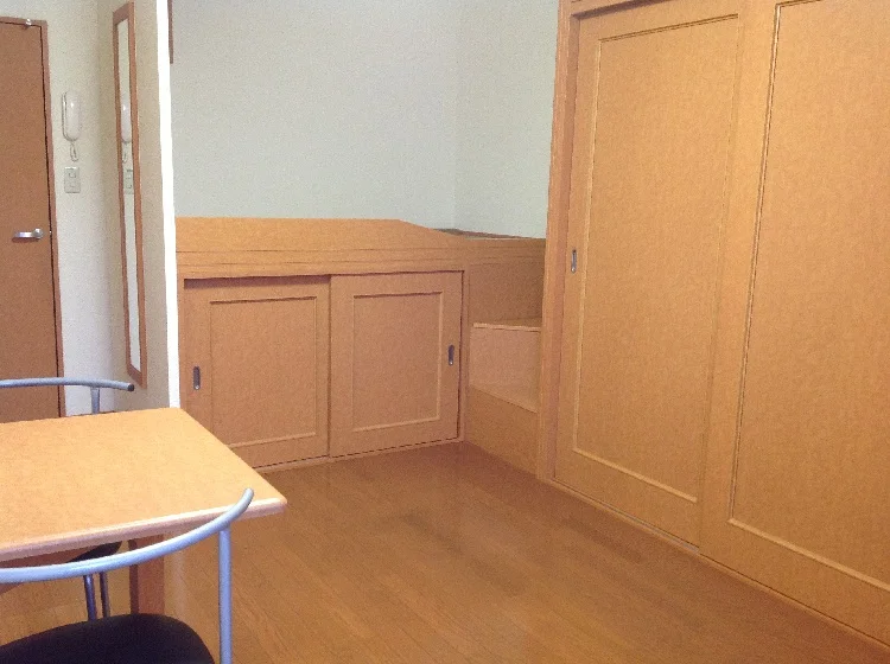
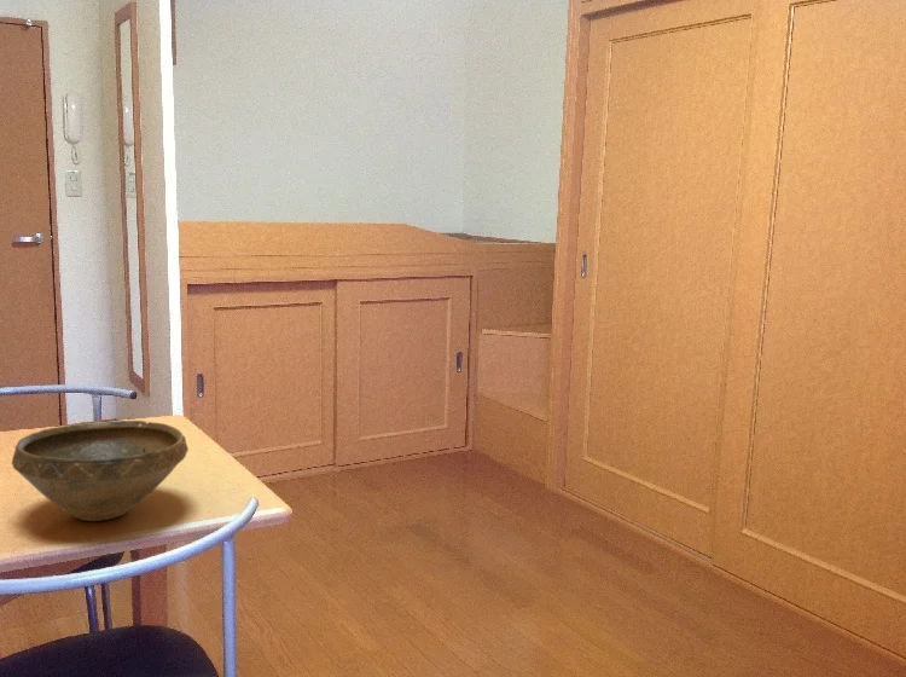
+ bowl (104, 475)
